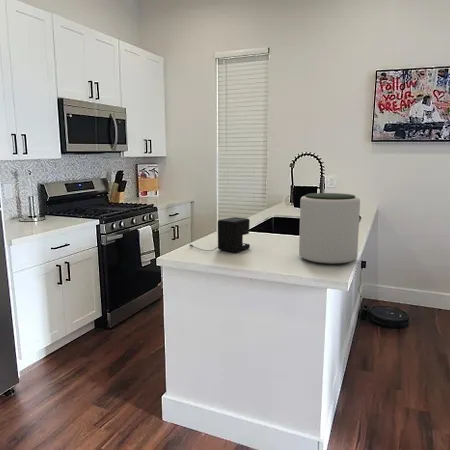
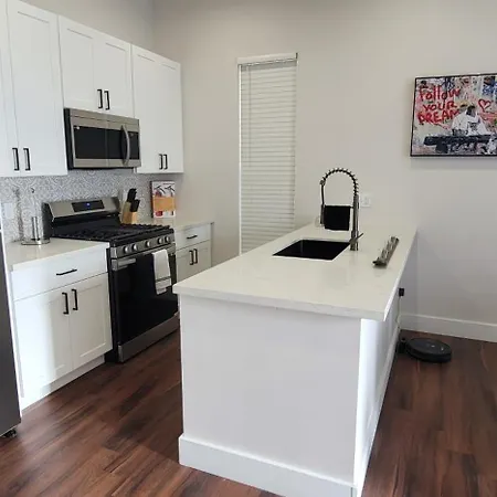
- plant pot (328, 227)
- coffee maker (220, 232)
